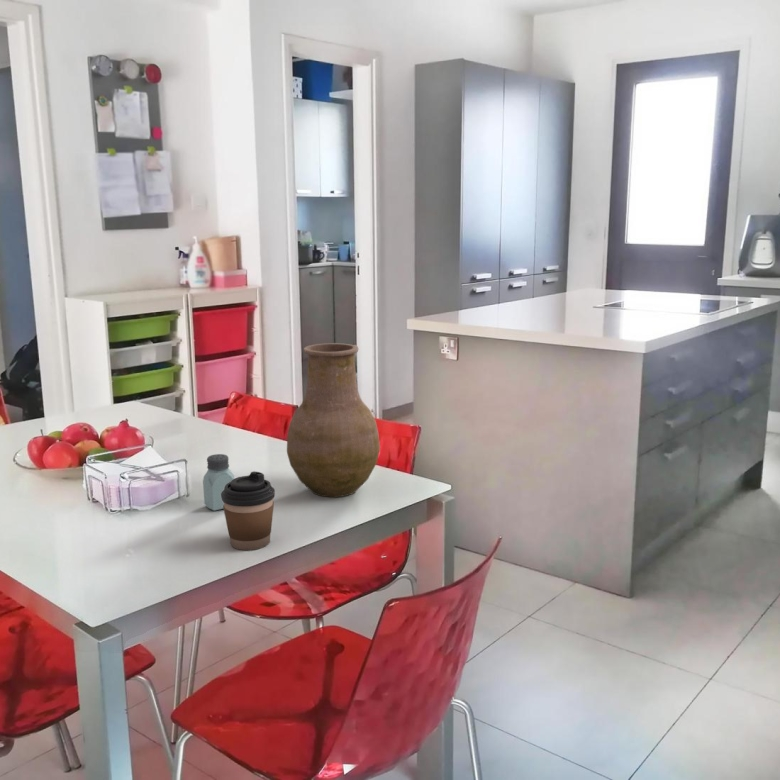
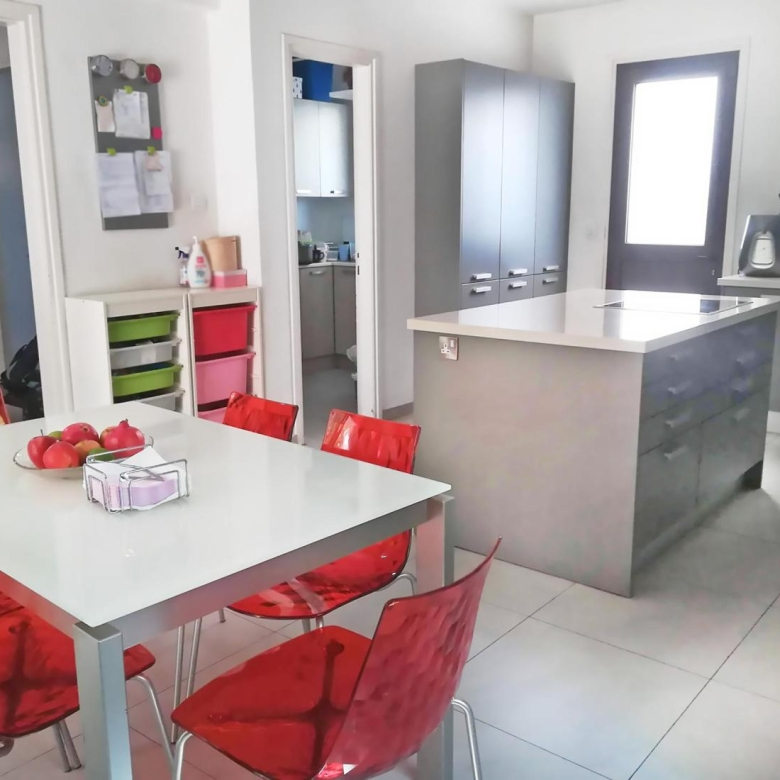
- coffee cup (248, 509)
- saltshaker (219, 481)
- vase (332, 419)
